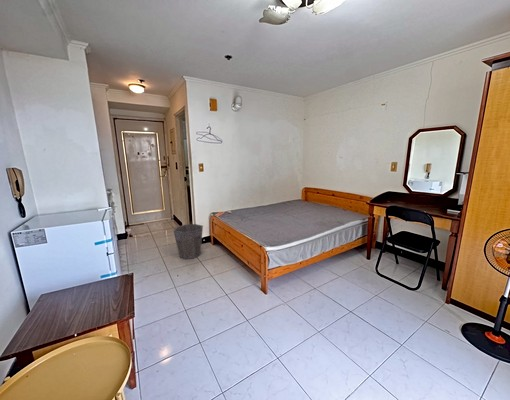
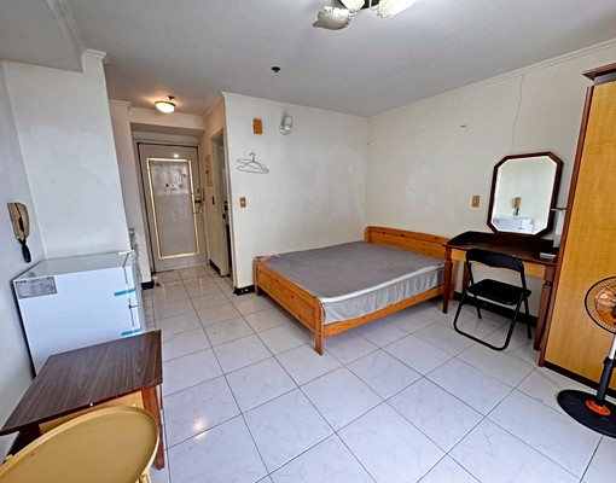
- waste bin (189, 241)
